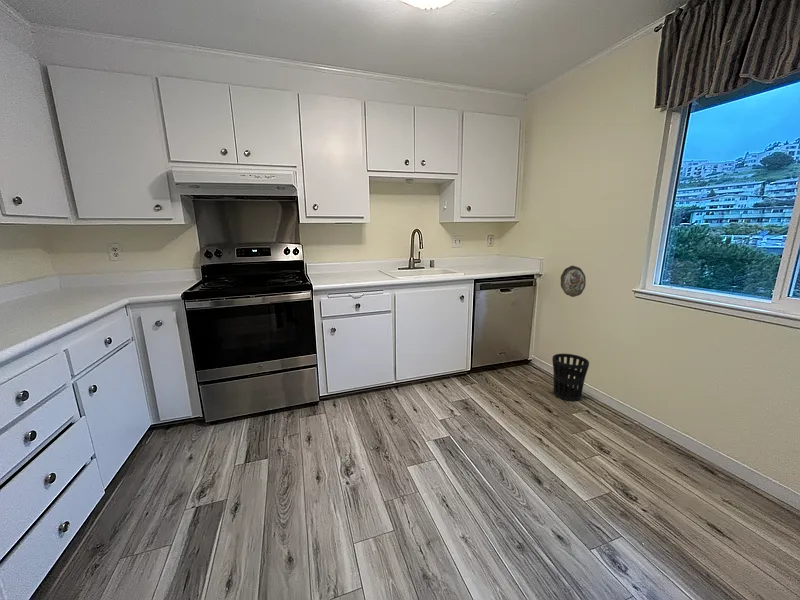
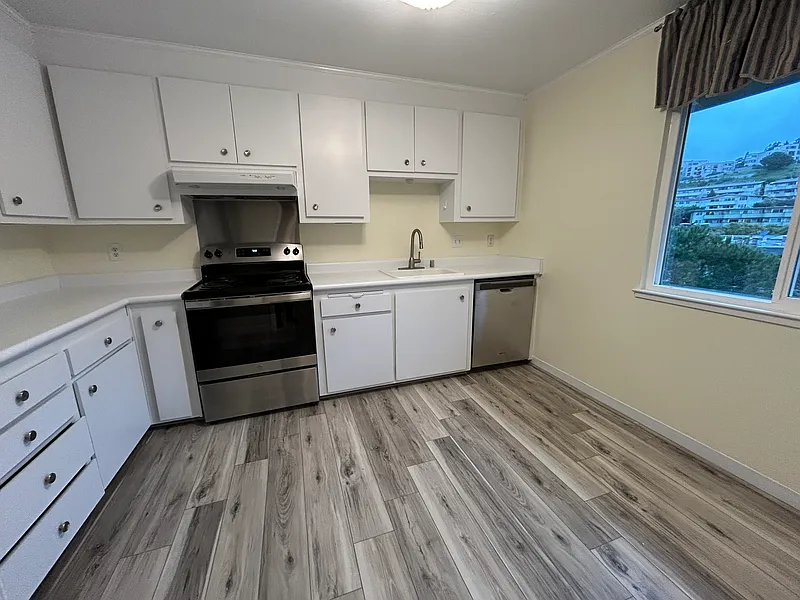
- wastebasket (569, 377)
- decorative plate (573, 281)
